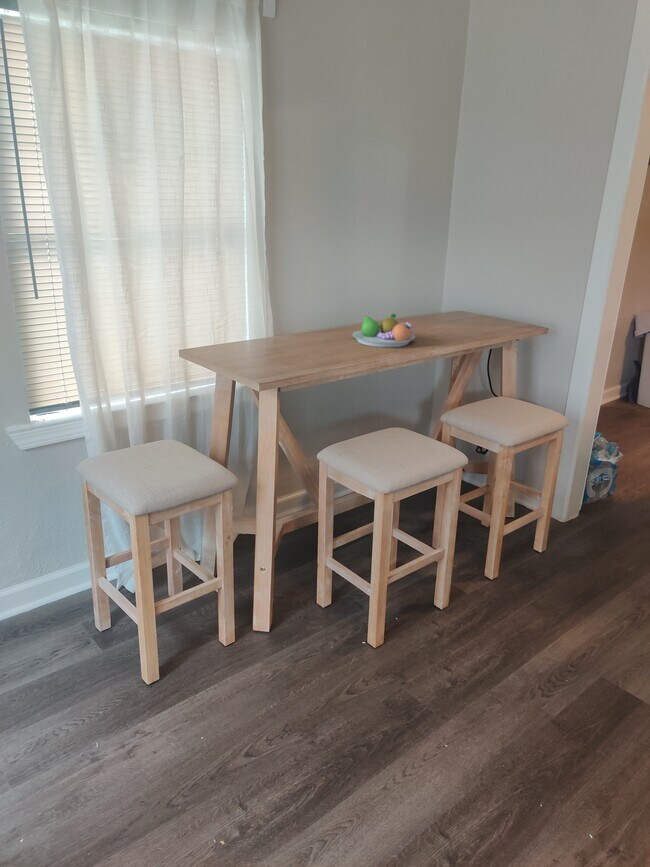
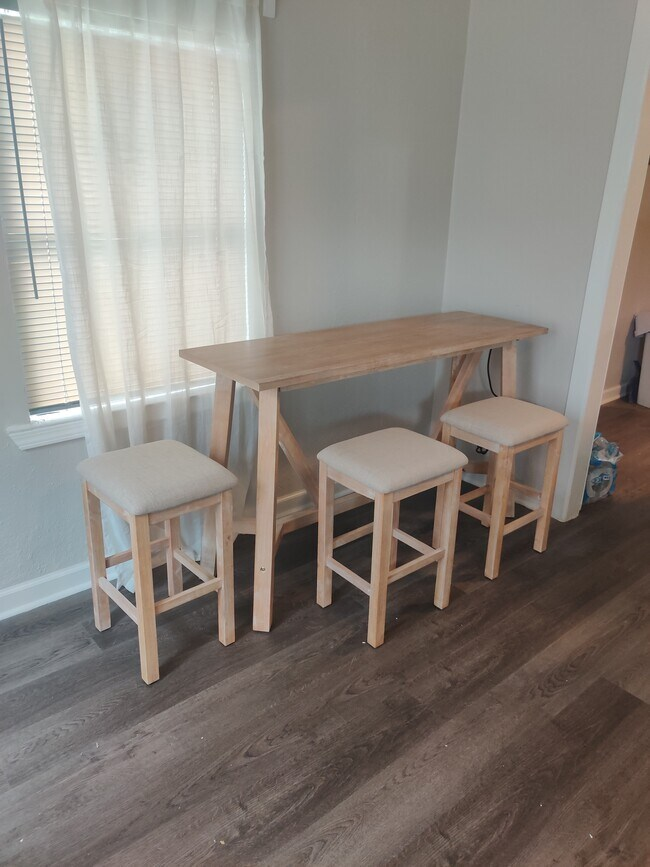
- fruit bowl (383, 328)
